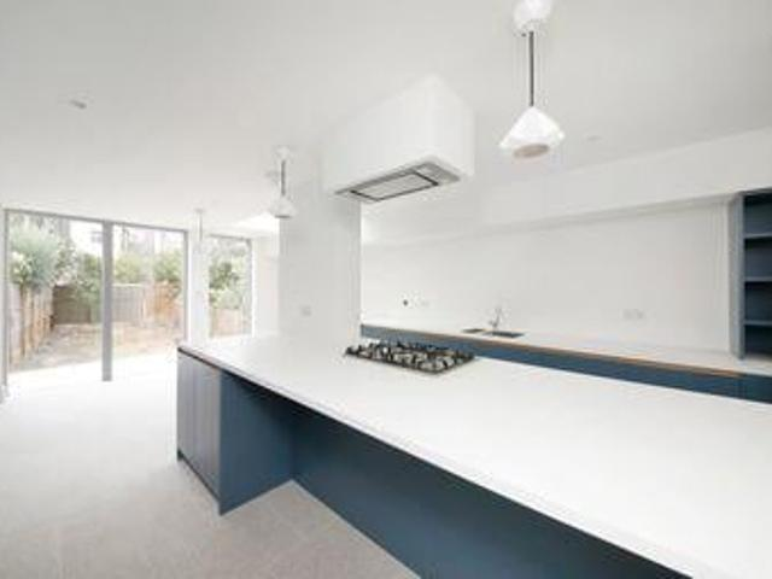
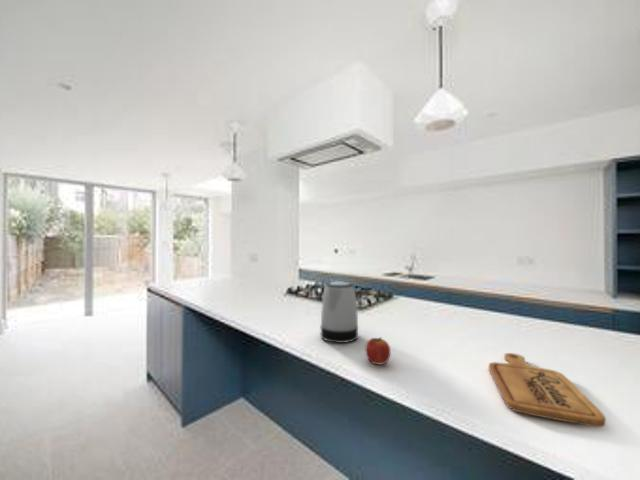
+ kettle (341, 308)
+ fruit (377, 349)
+ cutting board (530, 379)
